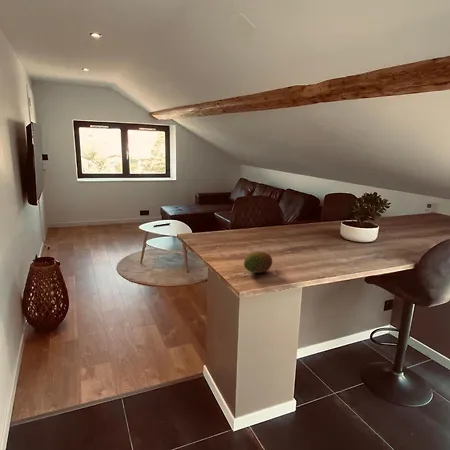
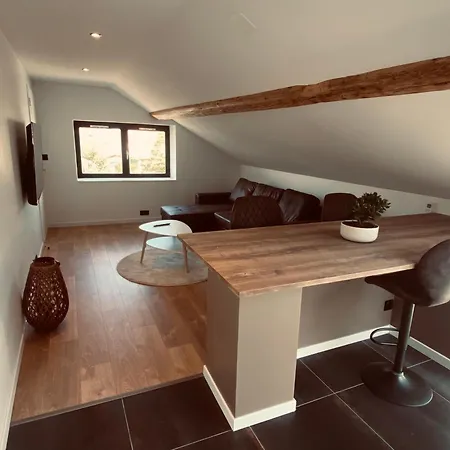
- fruit (258, 262)
